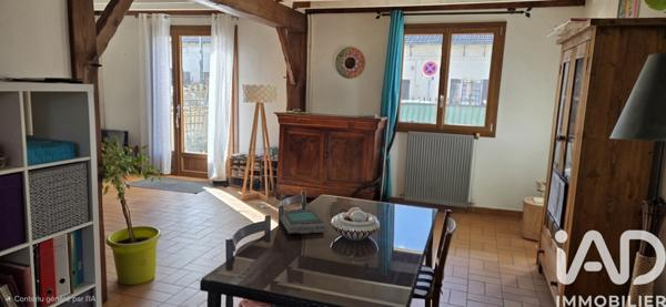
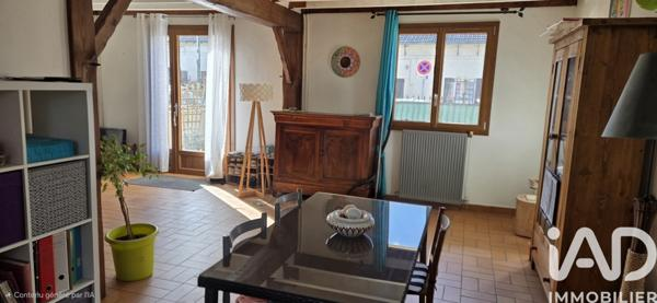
- book (301, 221)
